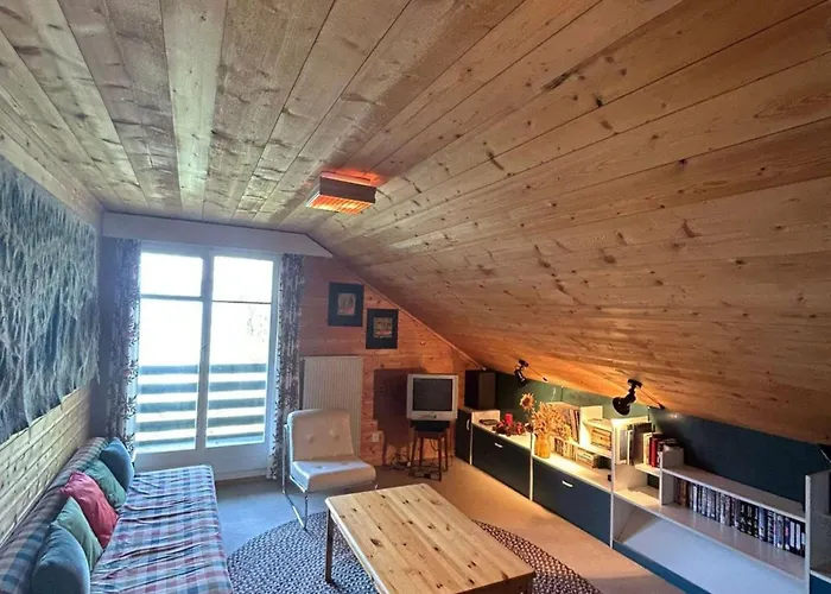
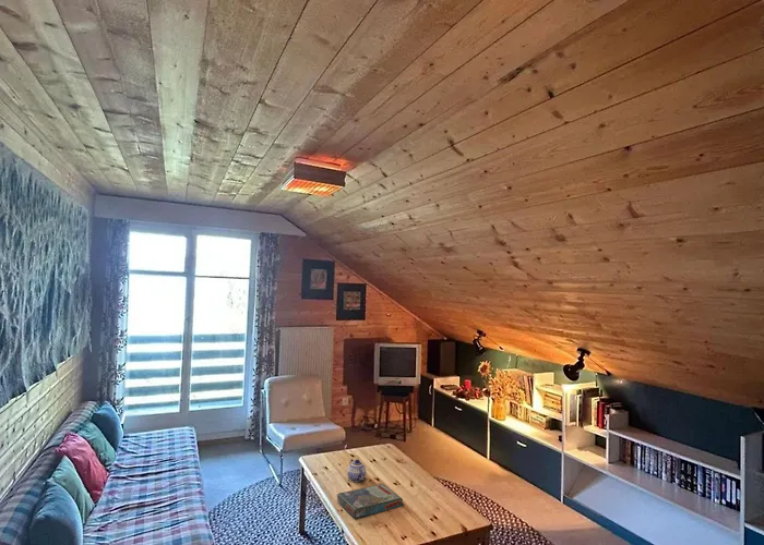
+ board game (369, 499)
+ teapot (356, 469)
